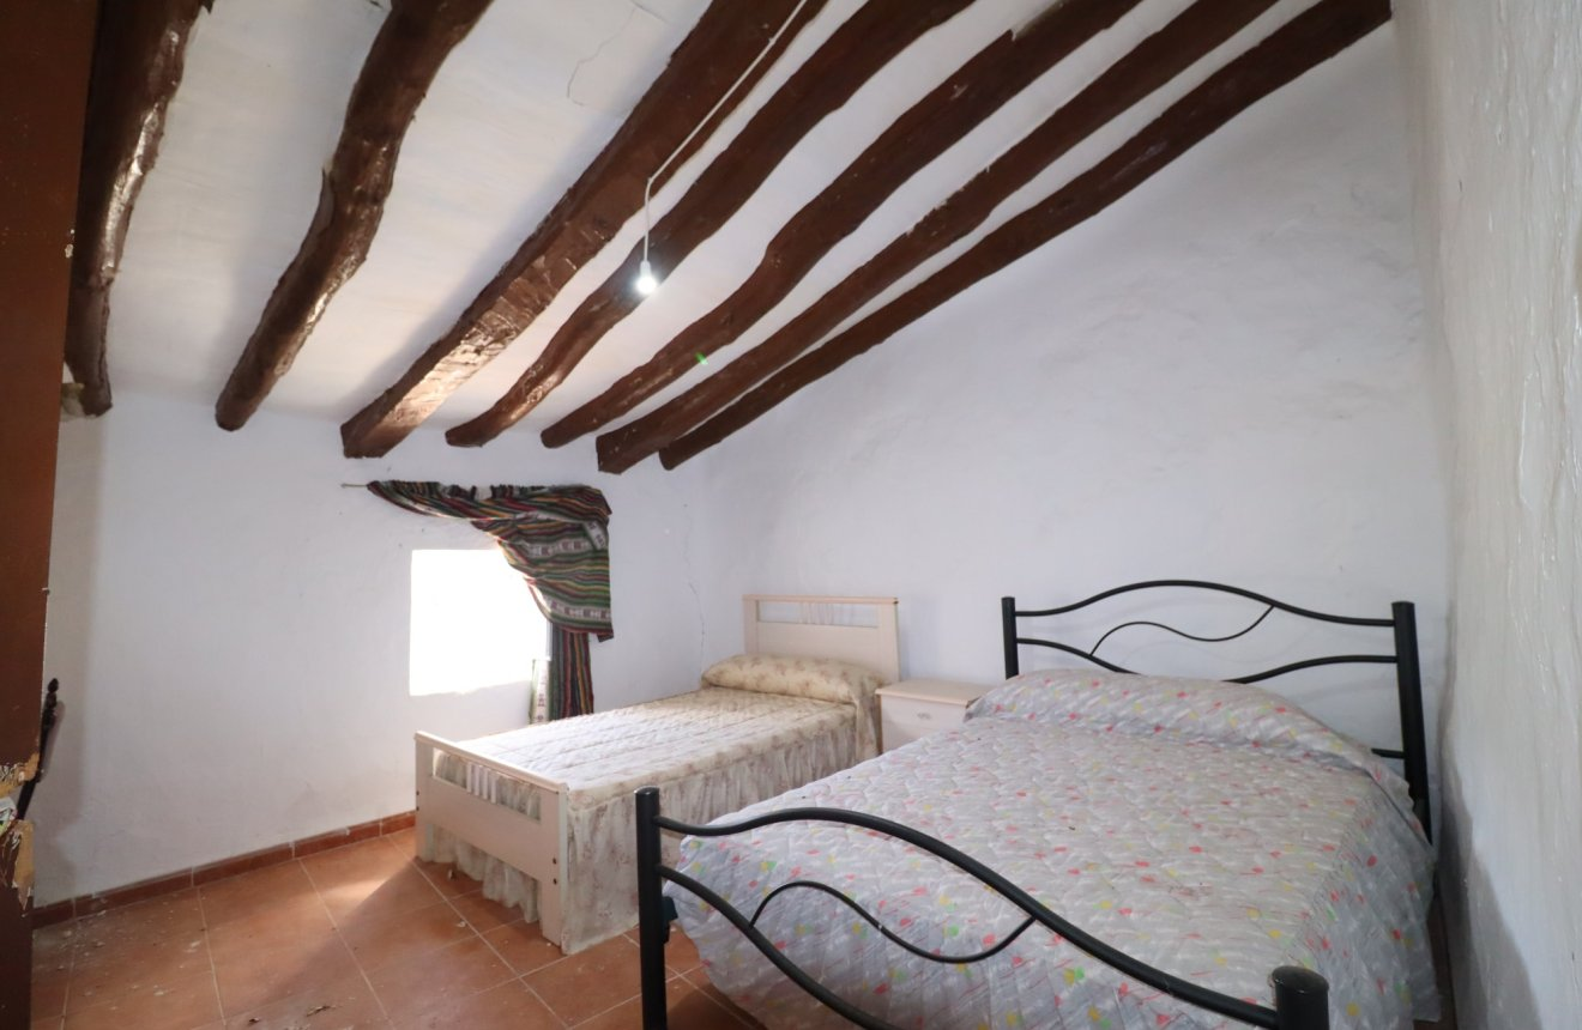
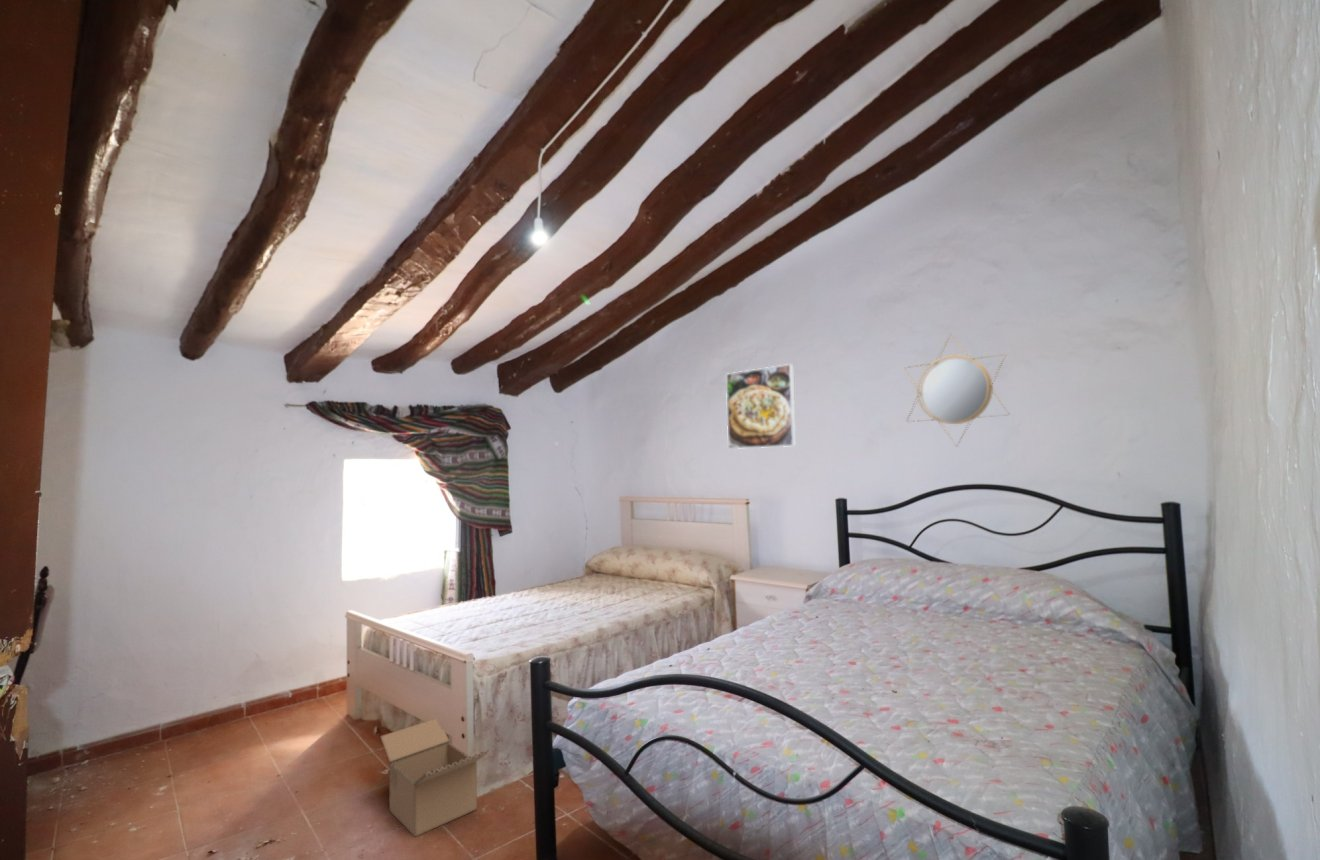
+ home mirror (953, 389)
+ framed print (759, 408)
+ box (433, 776)
